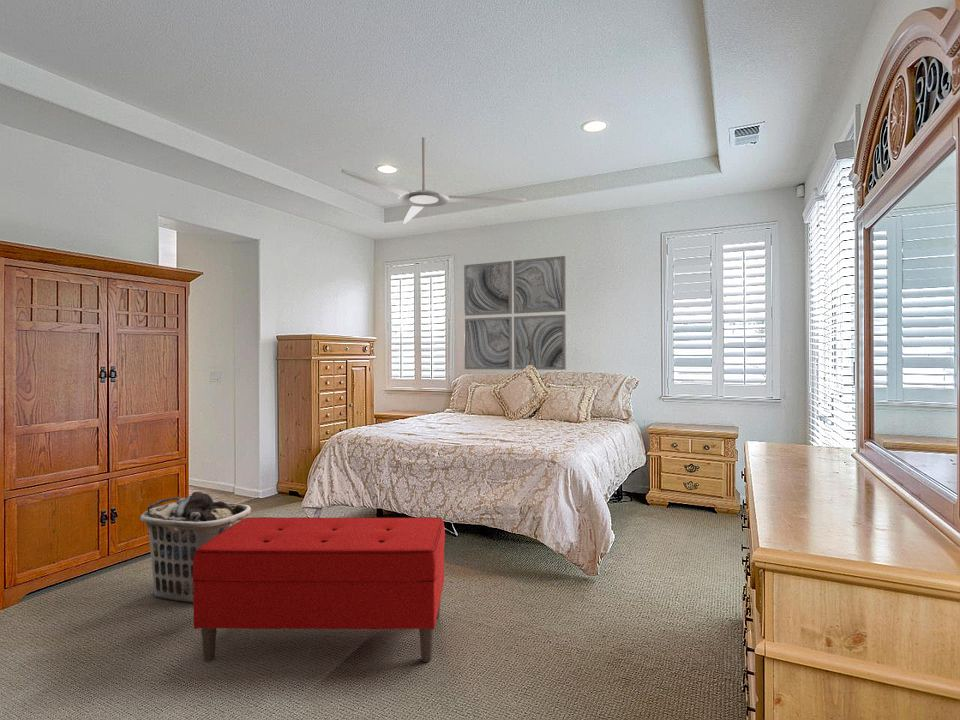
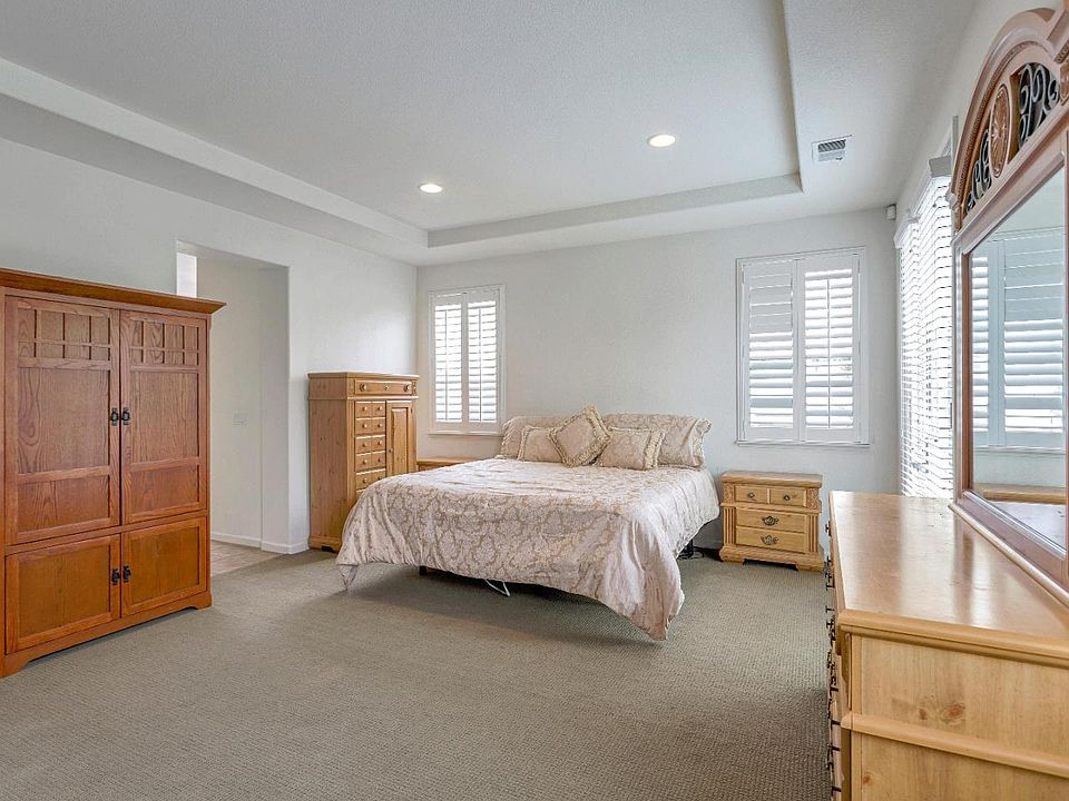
- bench (330, 584)
- clothes hamper (197, 543)
- wall art (511, 313)
- ceiling fan (425, 173)
